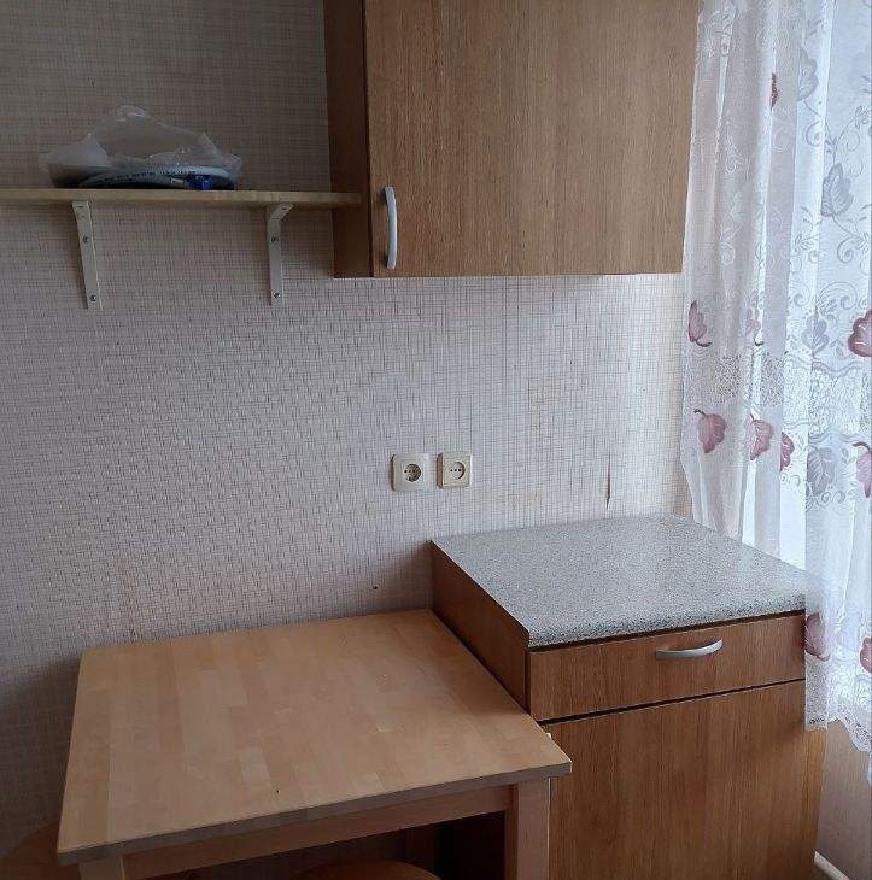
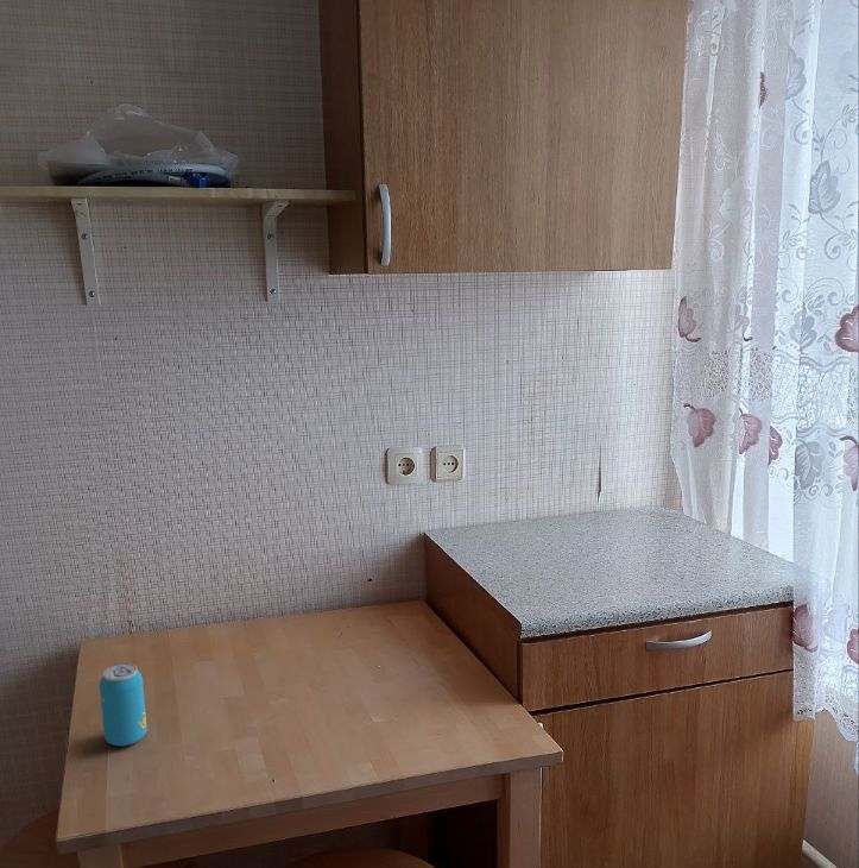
+ beverage can (122, 705)
